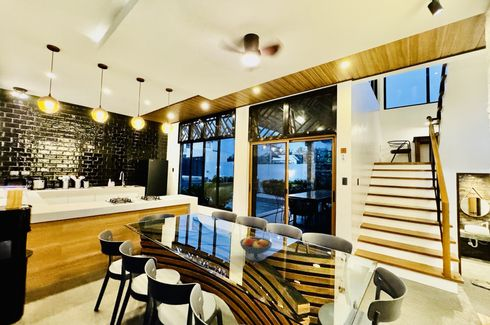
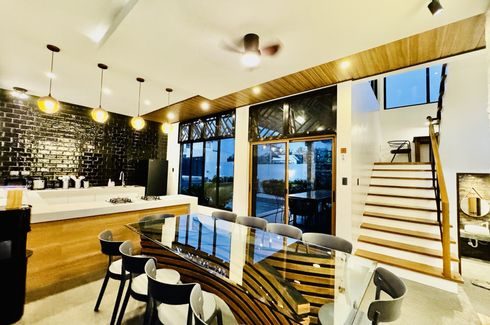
- fruit bowl (255, 247)
